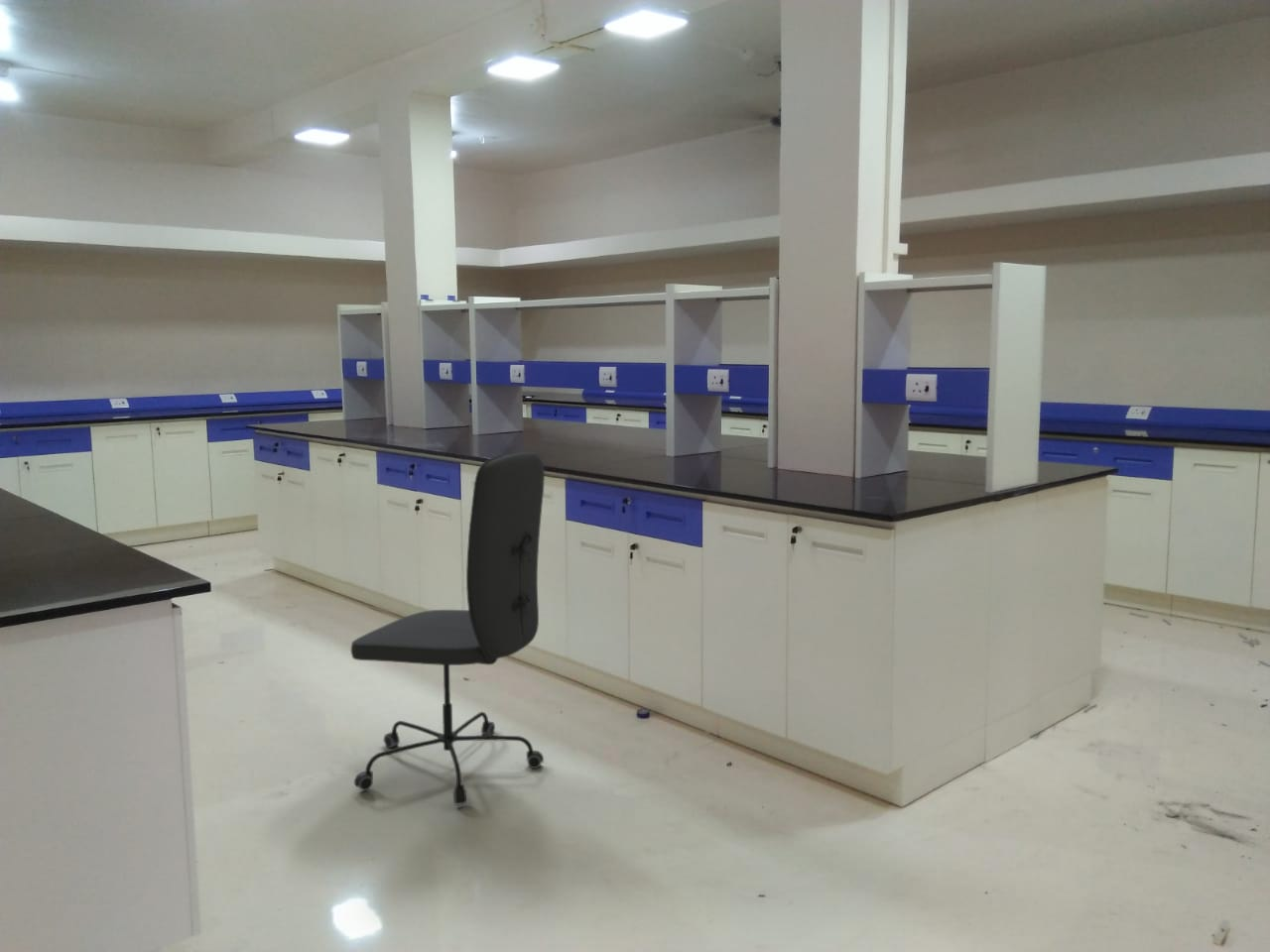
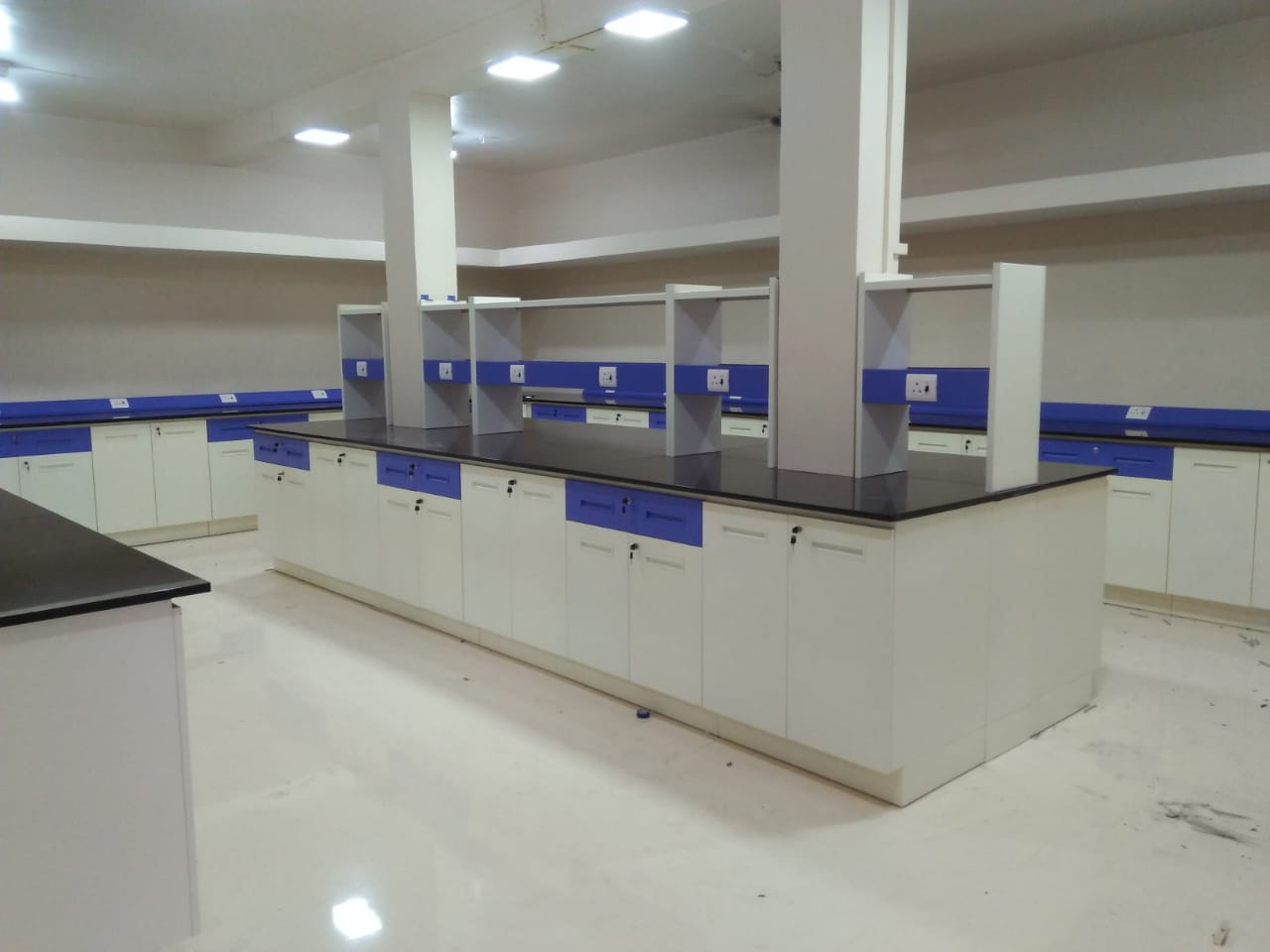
- office chair (450, 612)
